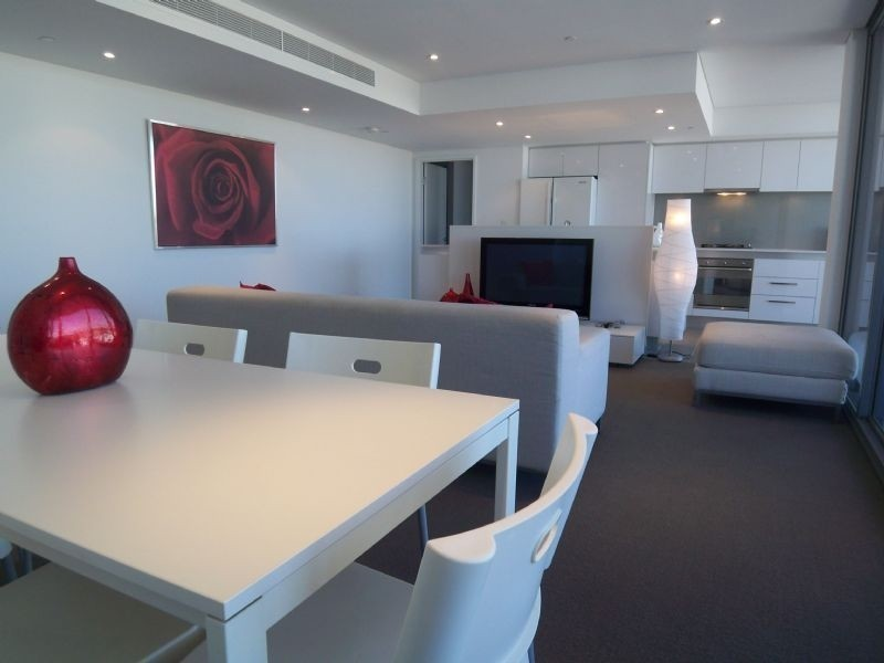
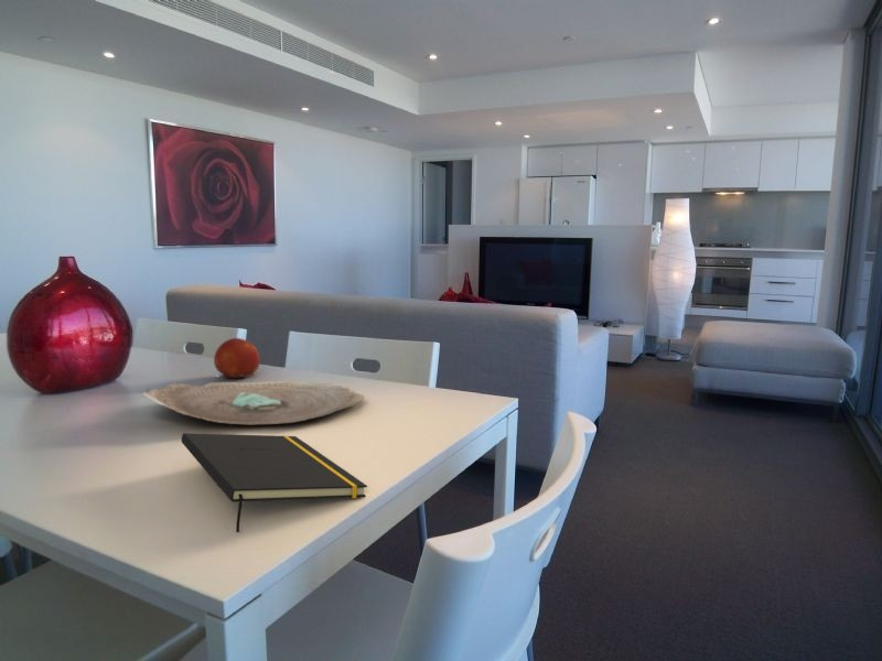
+ notepad (269, 463)
+ decorative bowl (260, 392)
+ fruit (236, 357)
